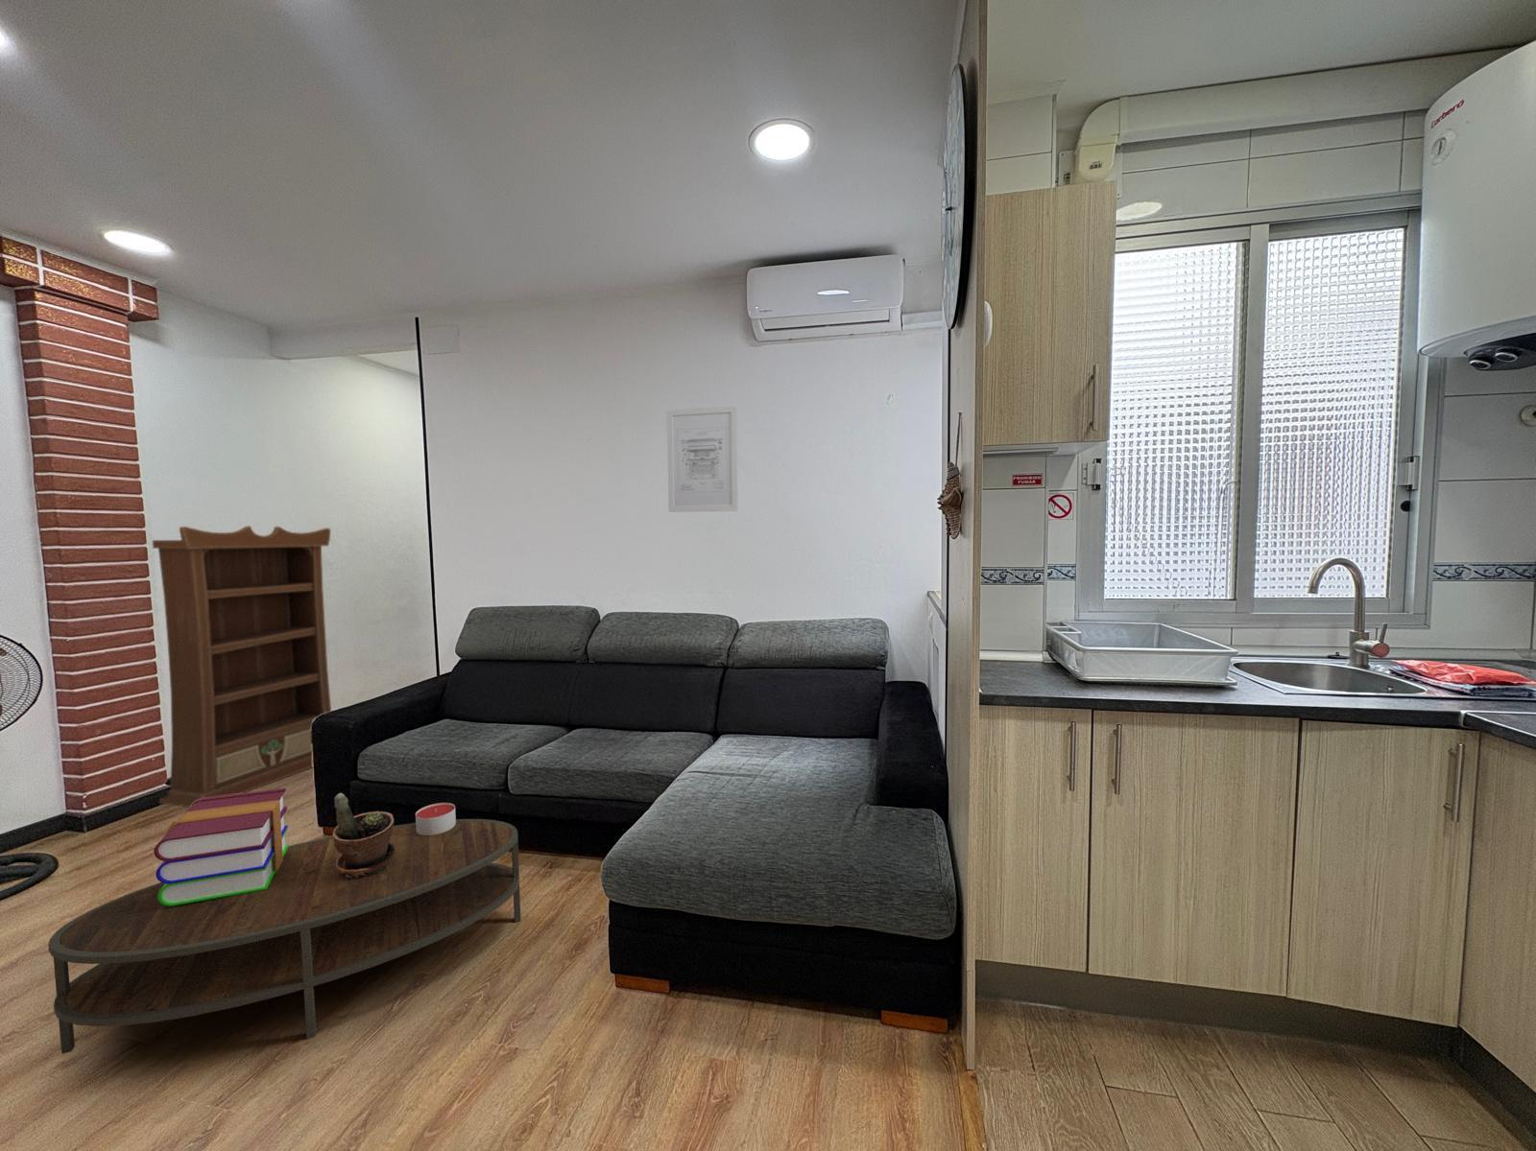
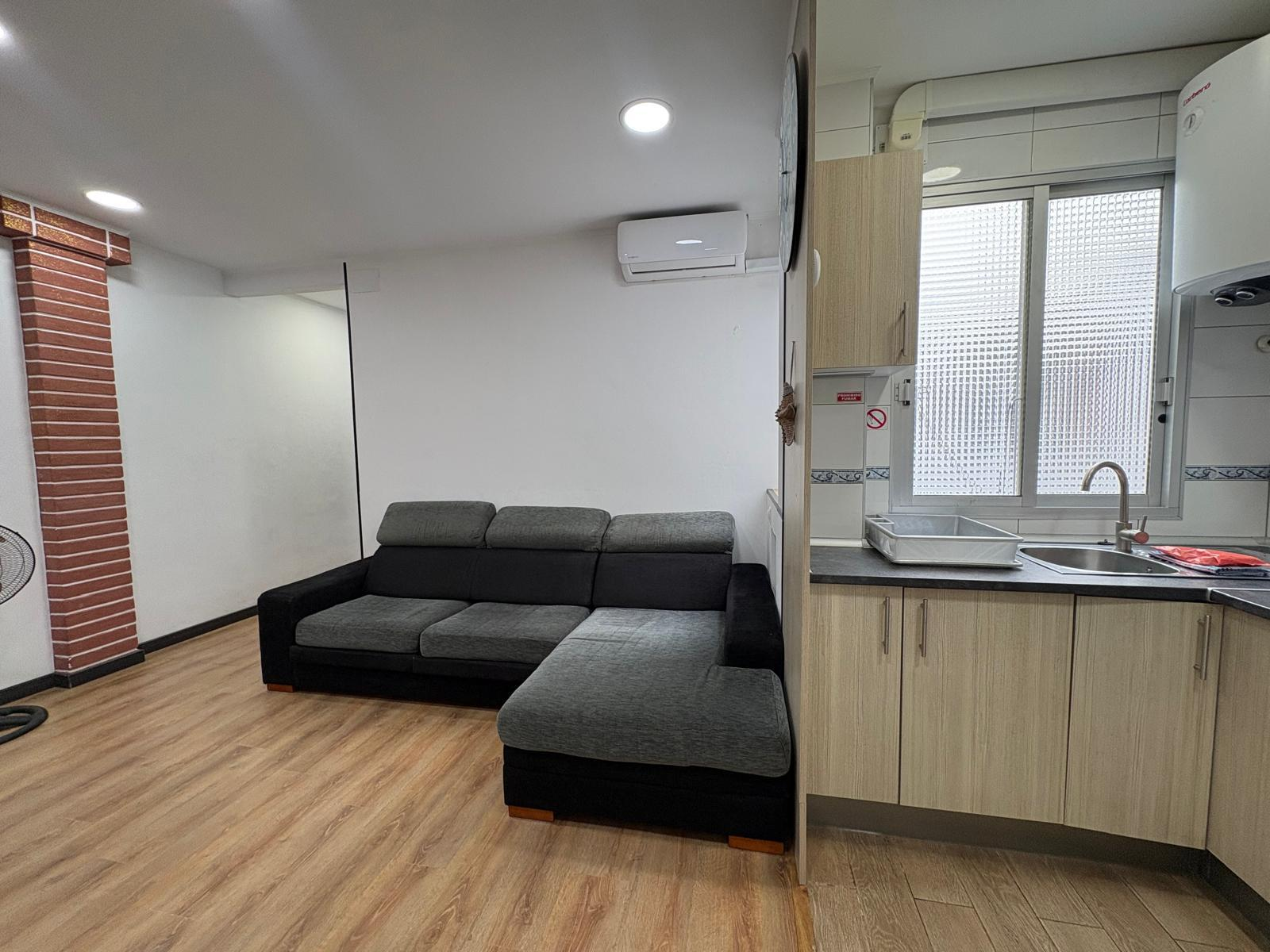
- bookcase (253, 653)
- coffee table (322, 925)
- books (225, 845)
- wall art (701, 459)
- candle (435, 817)
- potted plant (364, 827)
